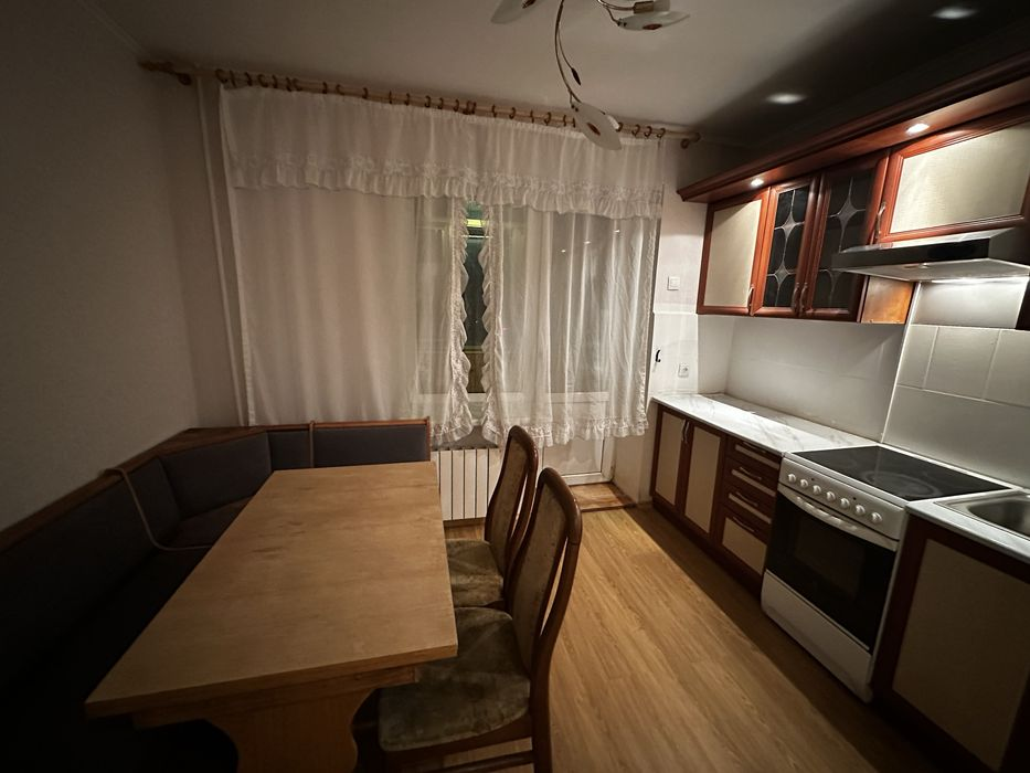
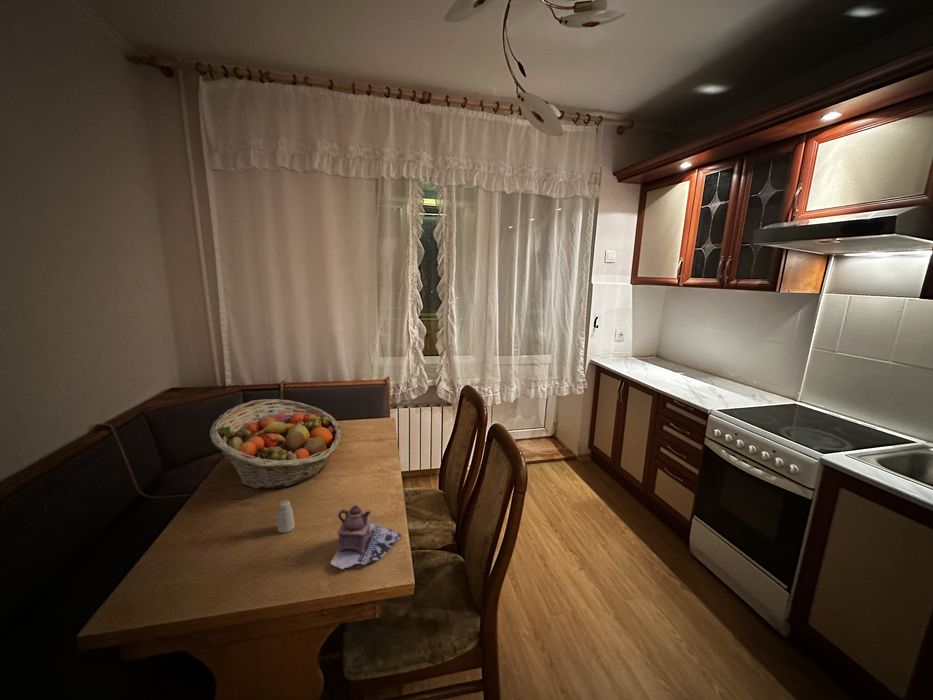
+ teapot (357, 526)
+ saltshaker (285, 515)
+ fruit basket (282, 438)
